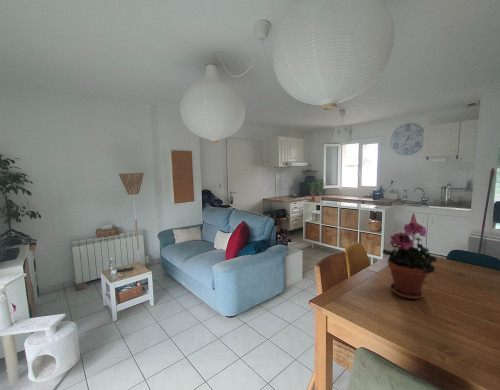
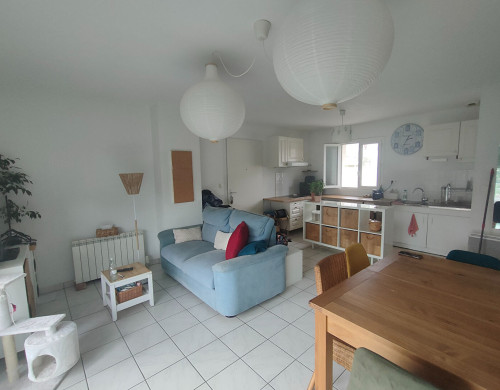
- potted plant (408, 257)
